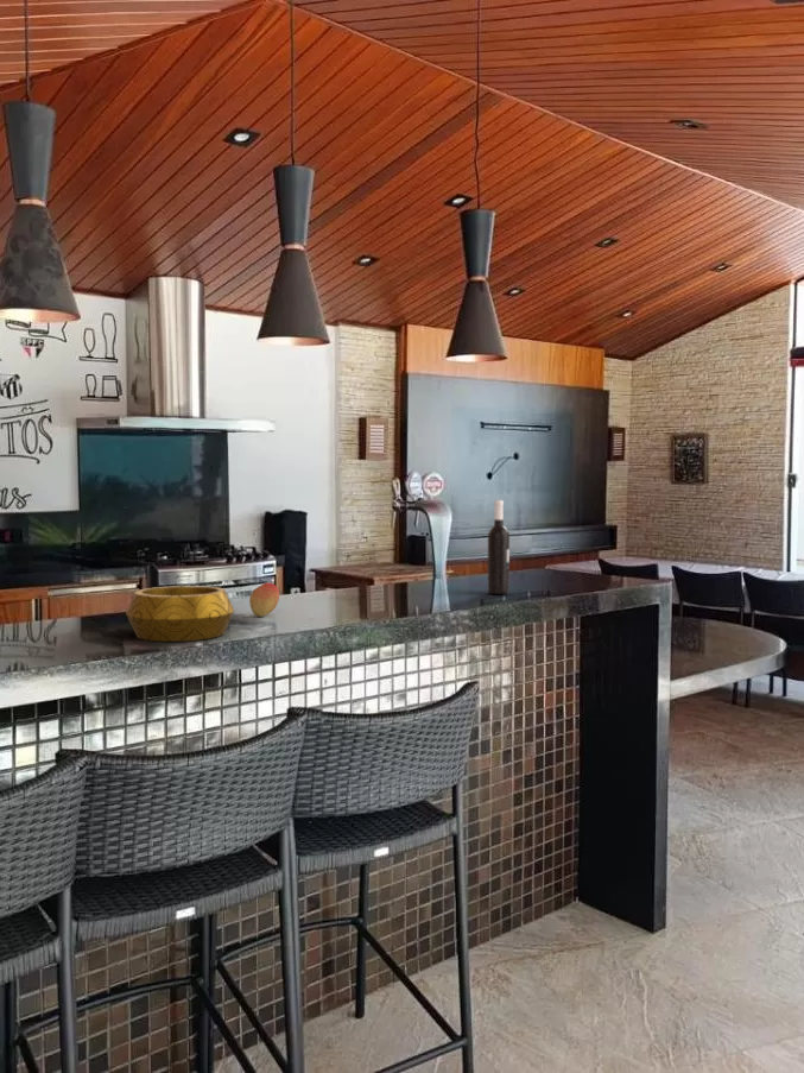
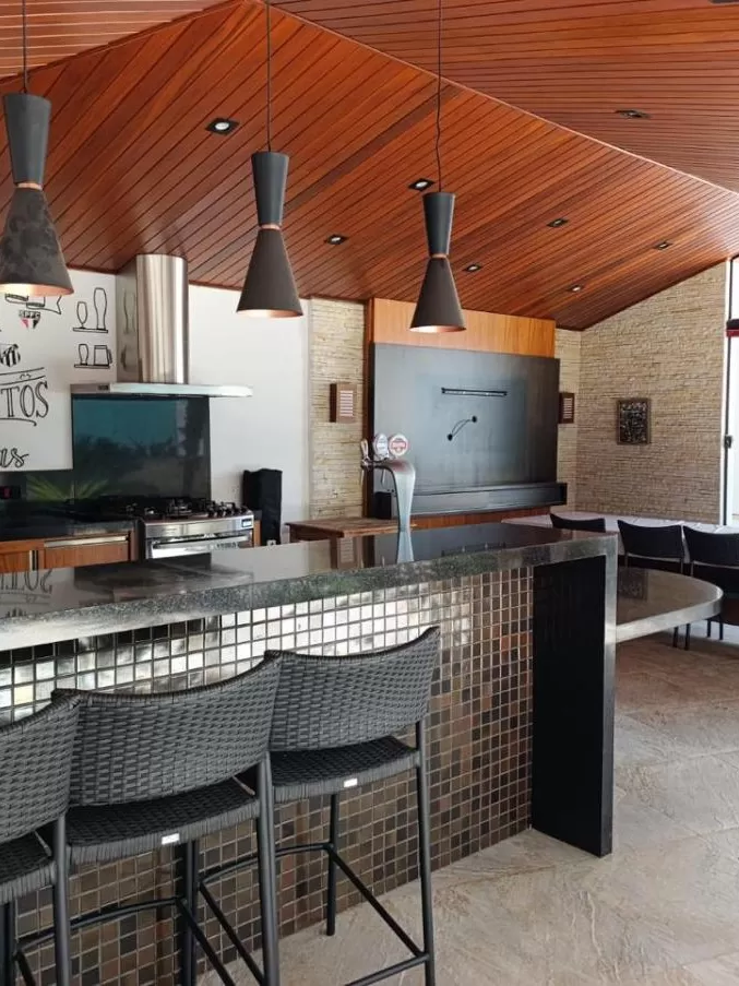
- wine bottle (498, 547)
- decorative bowl (181, 612)
- fruit (265, 599)
